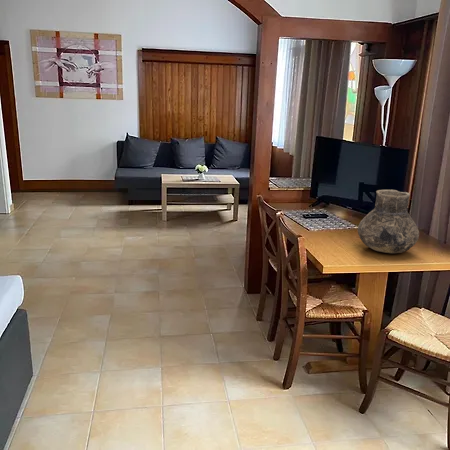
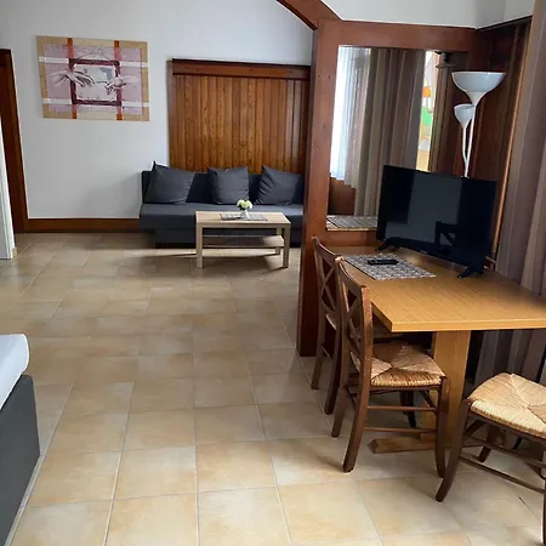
- vase (389, 221)
